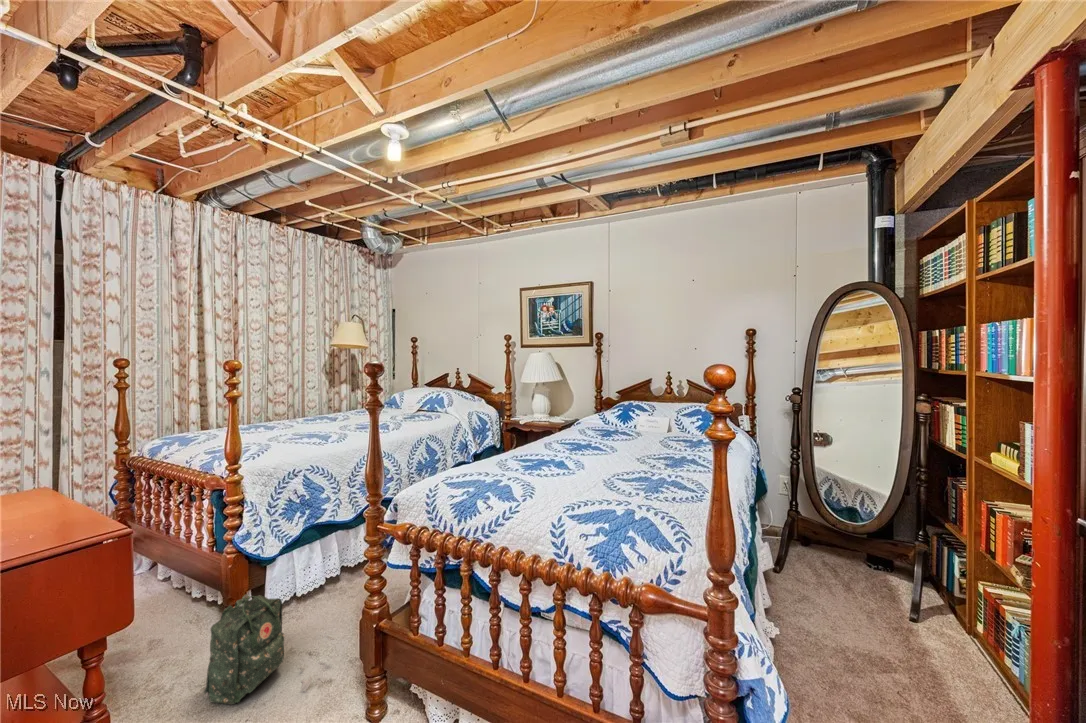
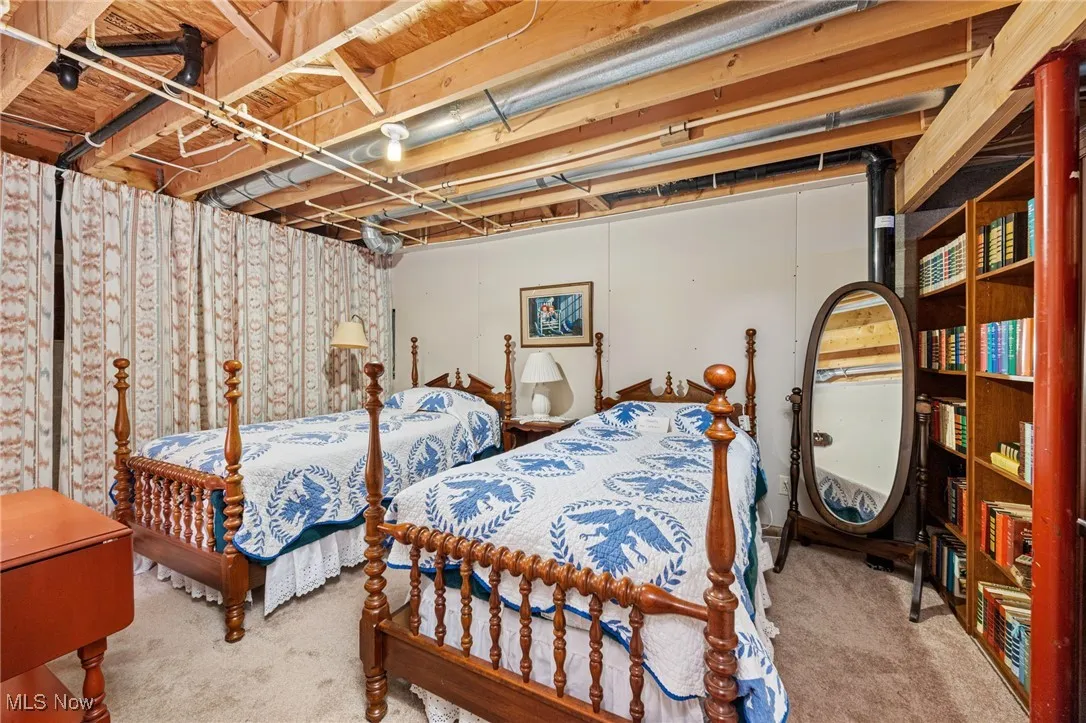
- backpack (267, 632)
